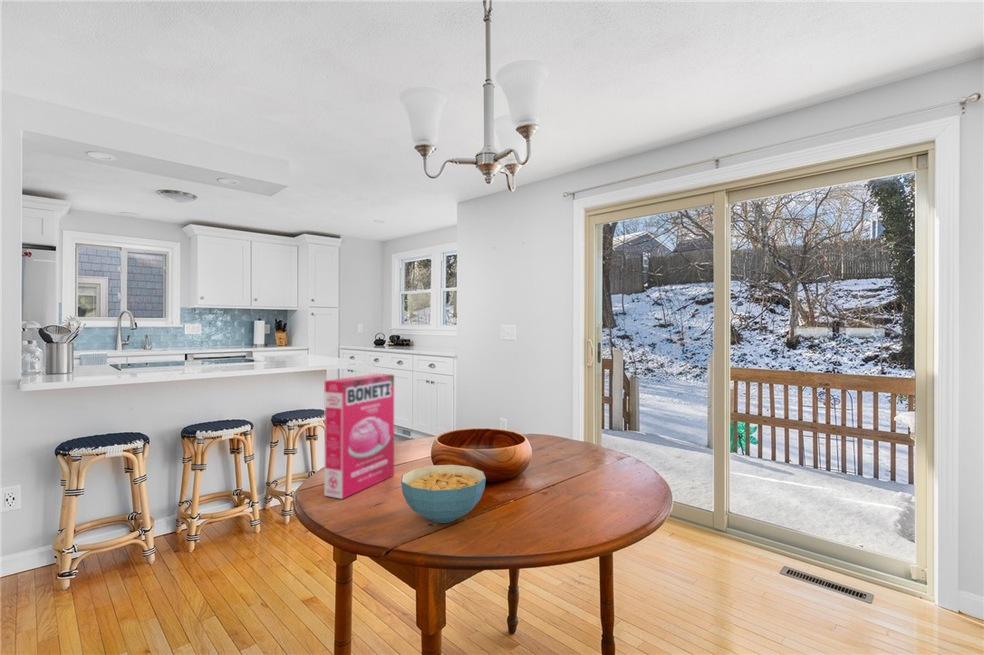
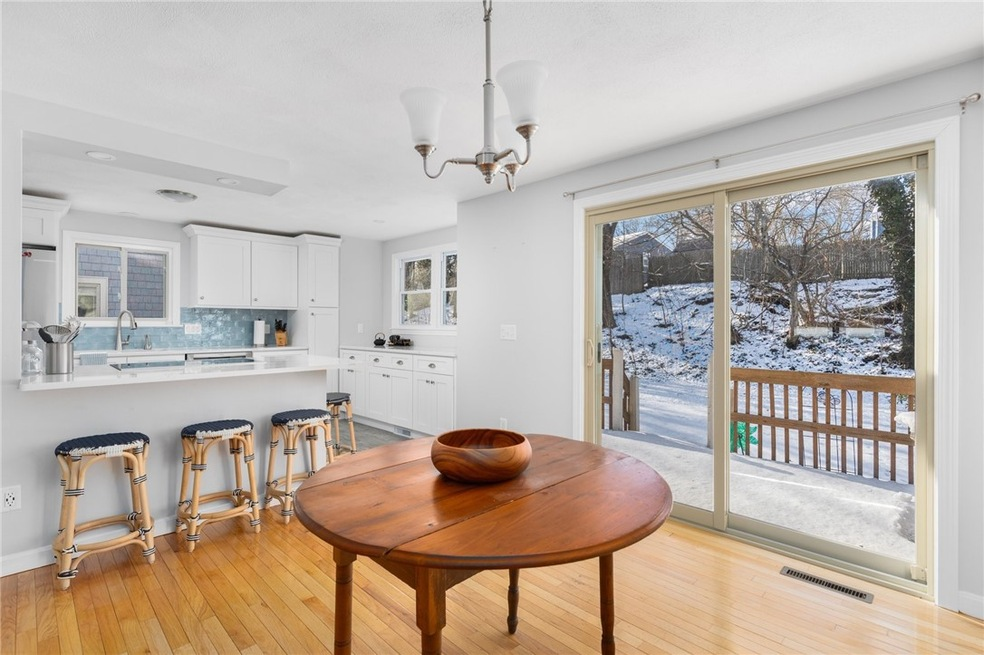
- cereal bowl (443, 497)
- cereal box (361, 431)
